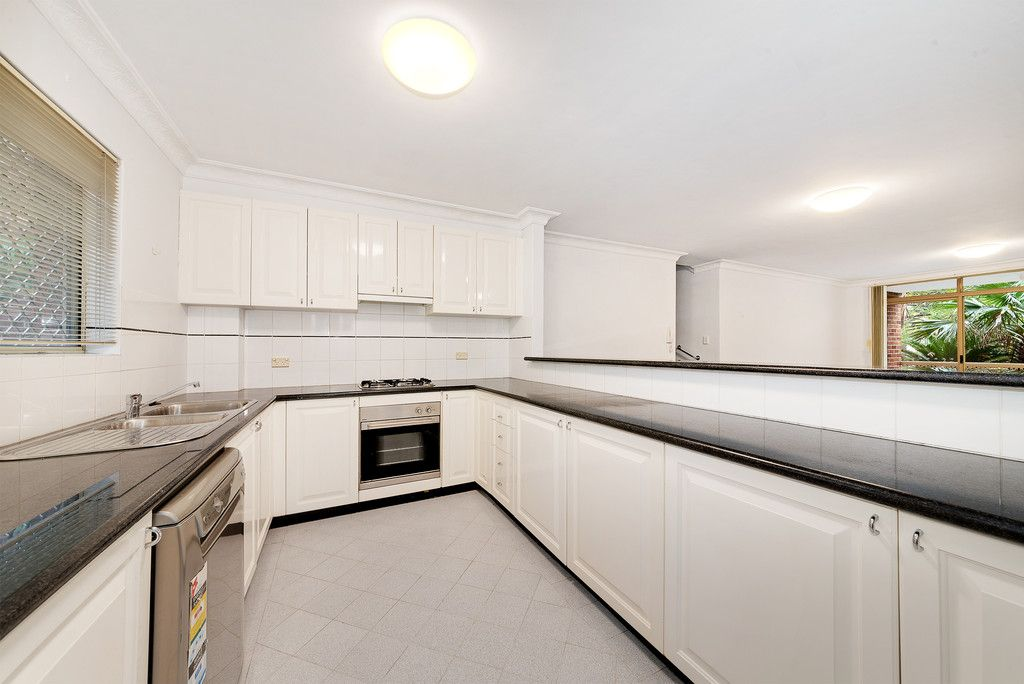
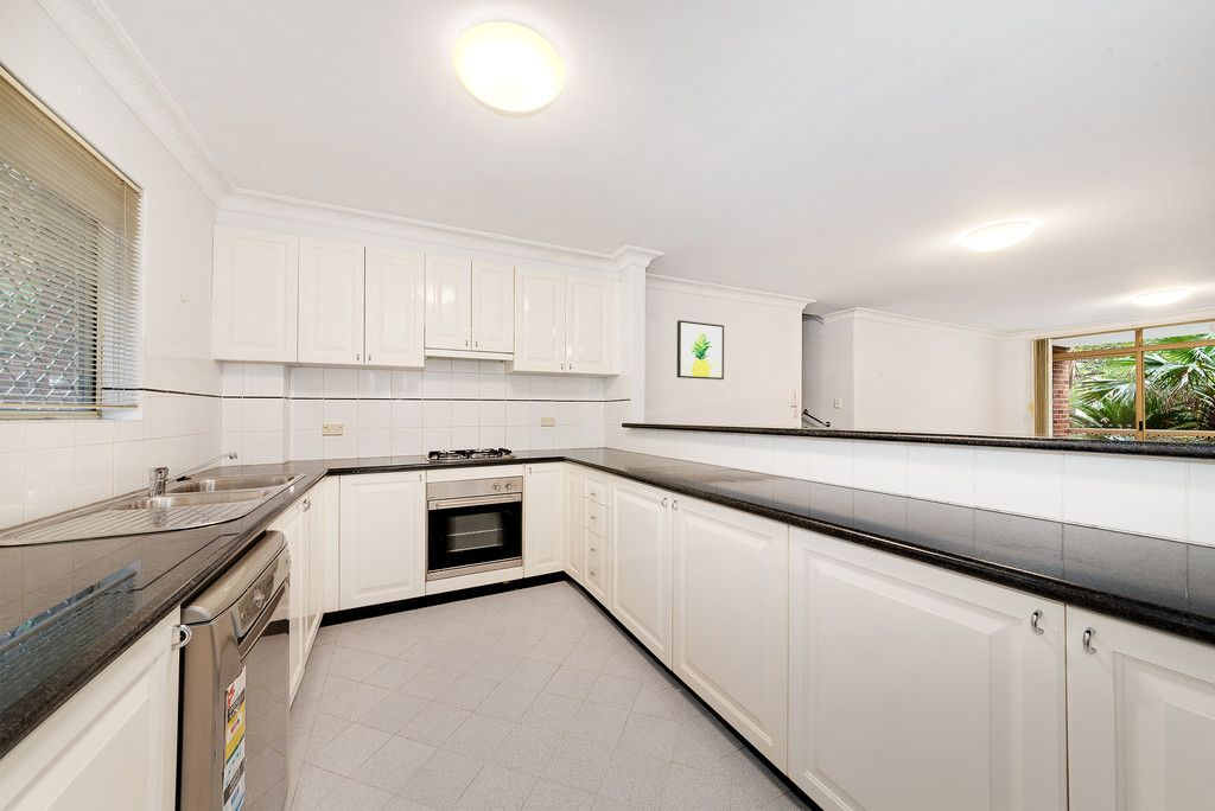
+ wall art (700, 350)
